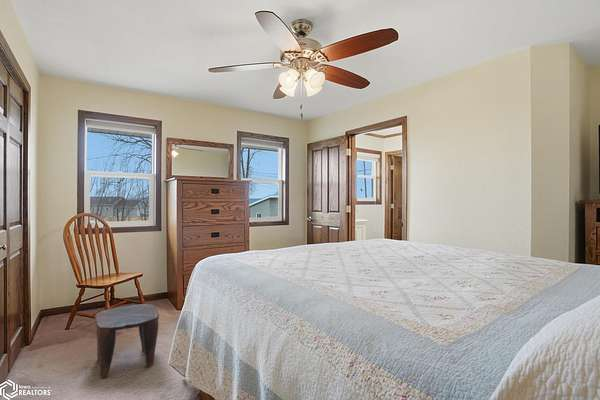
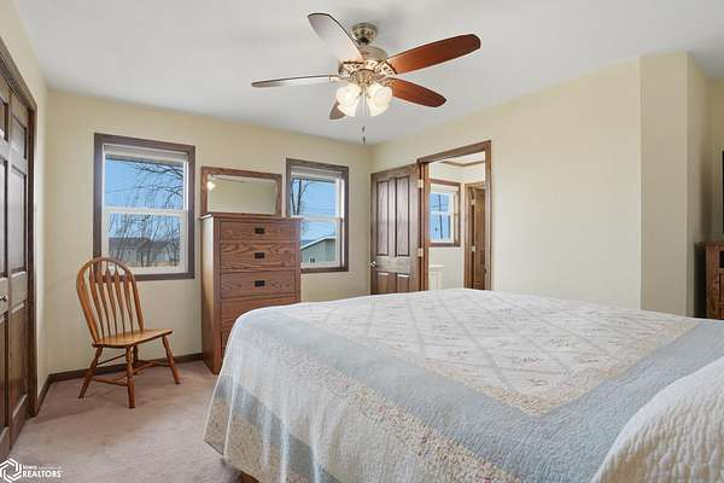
- stool (127, 328)
